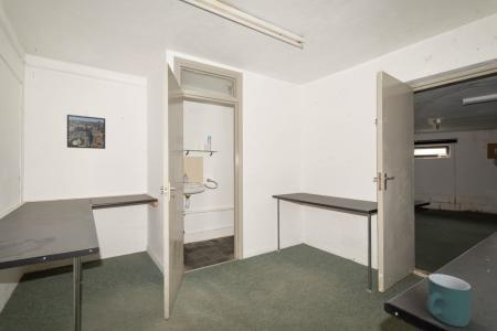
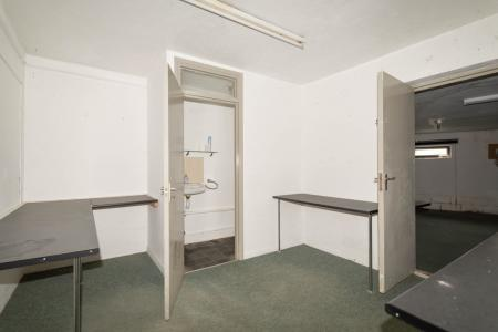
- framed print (86, 132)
- mug (447, 301)
